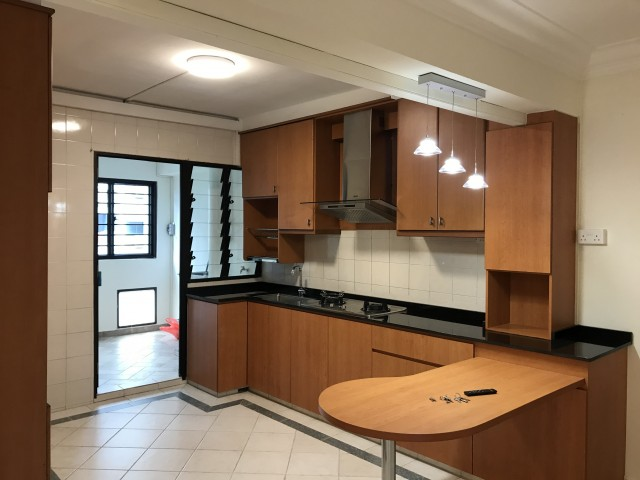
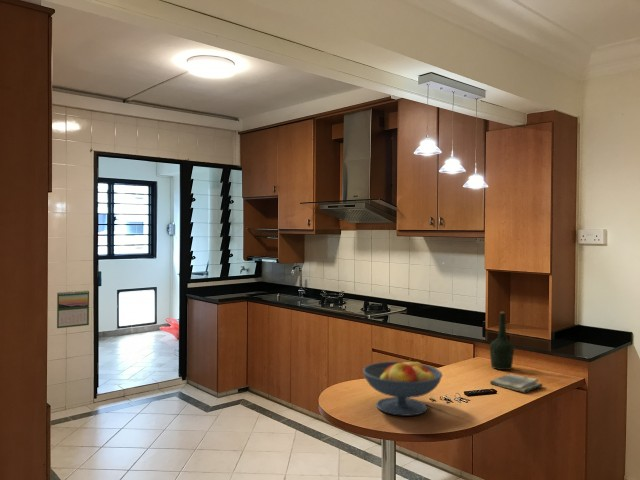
+ fruit bowl (401, 382)
+ dish towel (516, 382)
+ calendar (73, 308)
+ bottle (502, 340)
